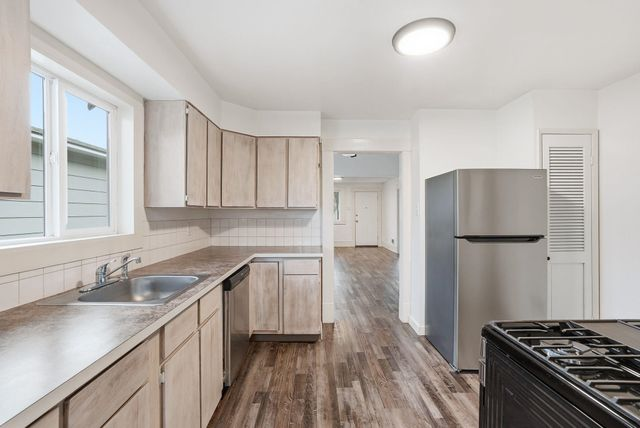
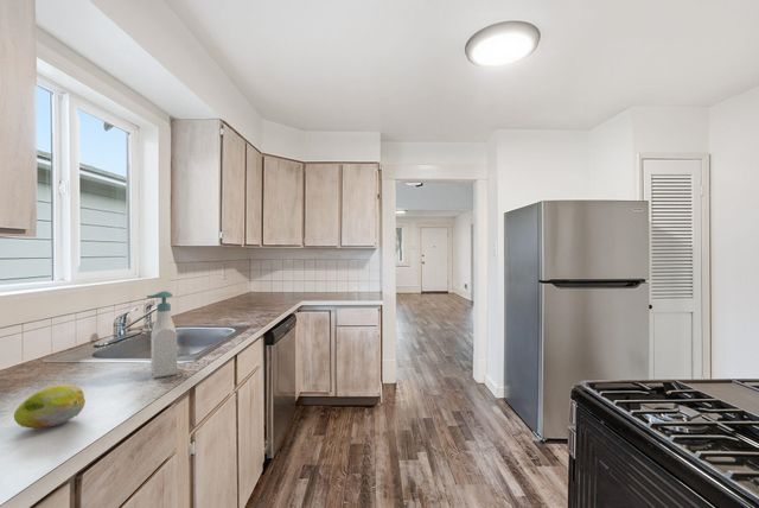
+ soap bottle (160, 331)
+ fruit (50, 406)
